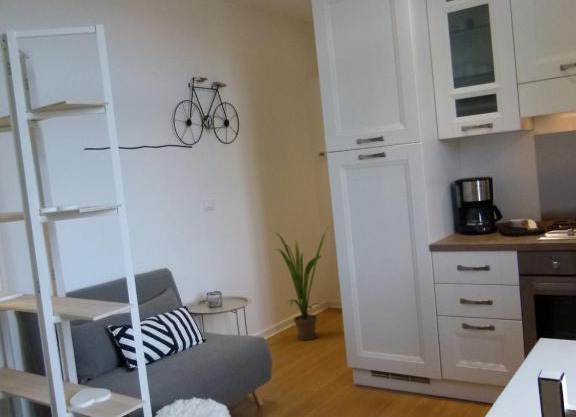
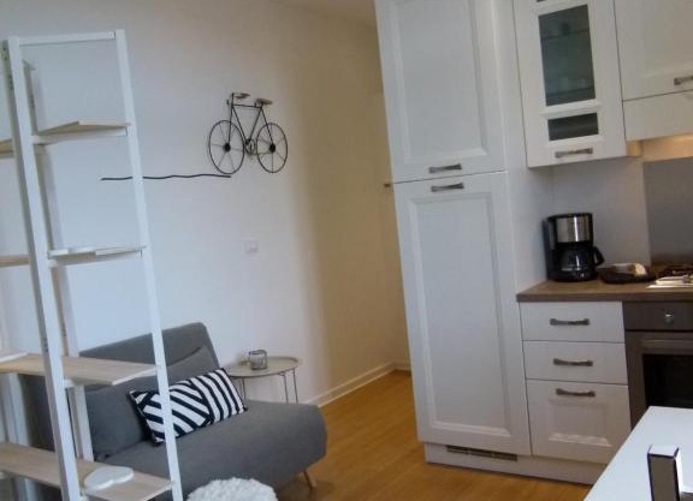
- house plant (295, 284)
